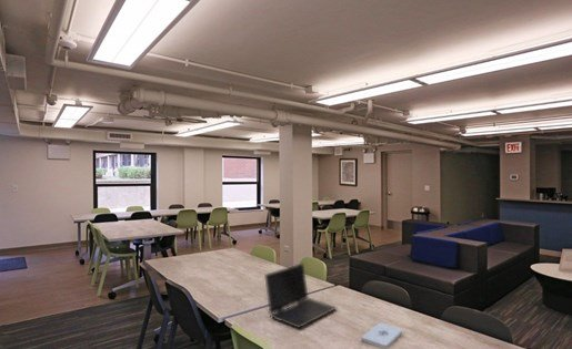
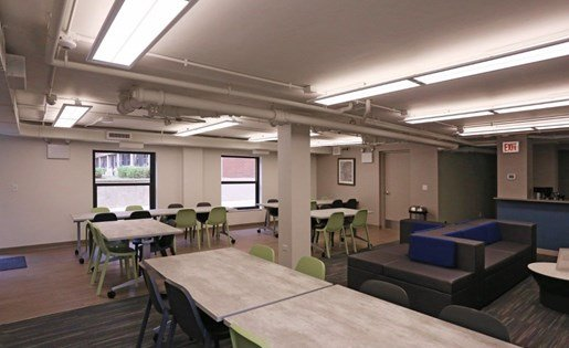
- laptop computer (301, 292)
- notepad (382, 335)
